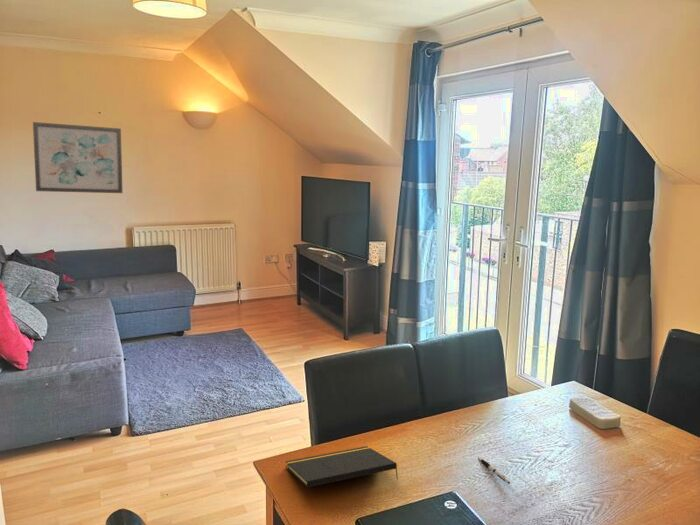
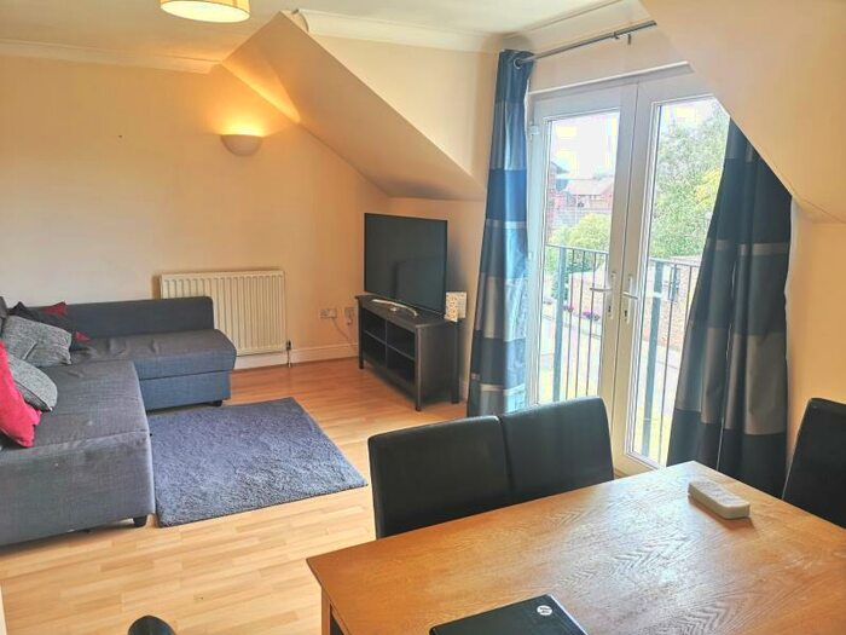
- wall art (79, 159)
- notepad (339, 465)
- pen (492, 469)
